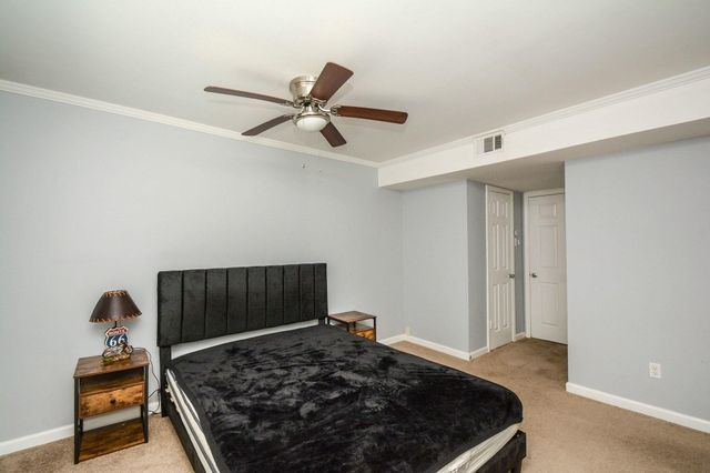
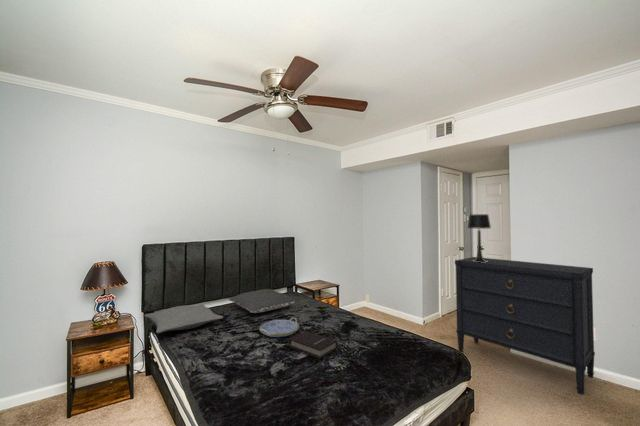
+ dresser (518, 313)
+ table lamp (479, 237)
+ pillow (183, 316)
+ pillow (262, 300)
+ serving tray (279, 327)
+ book (313, 343)
